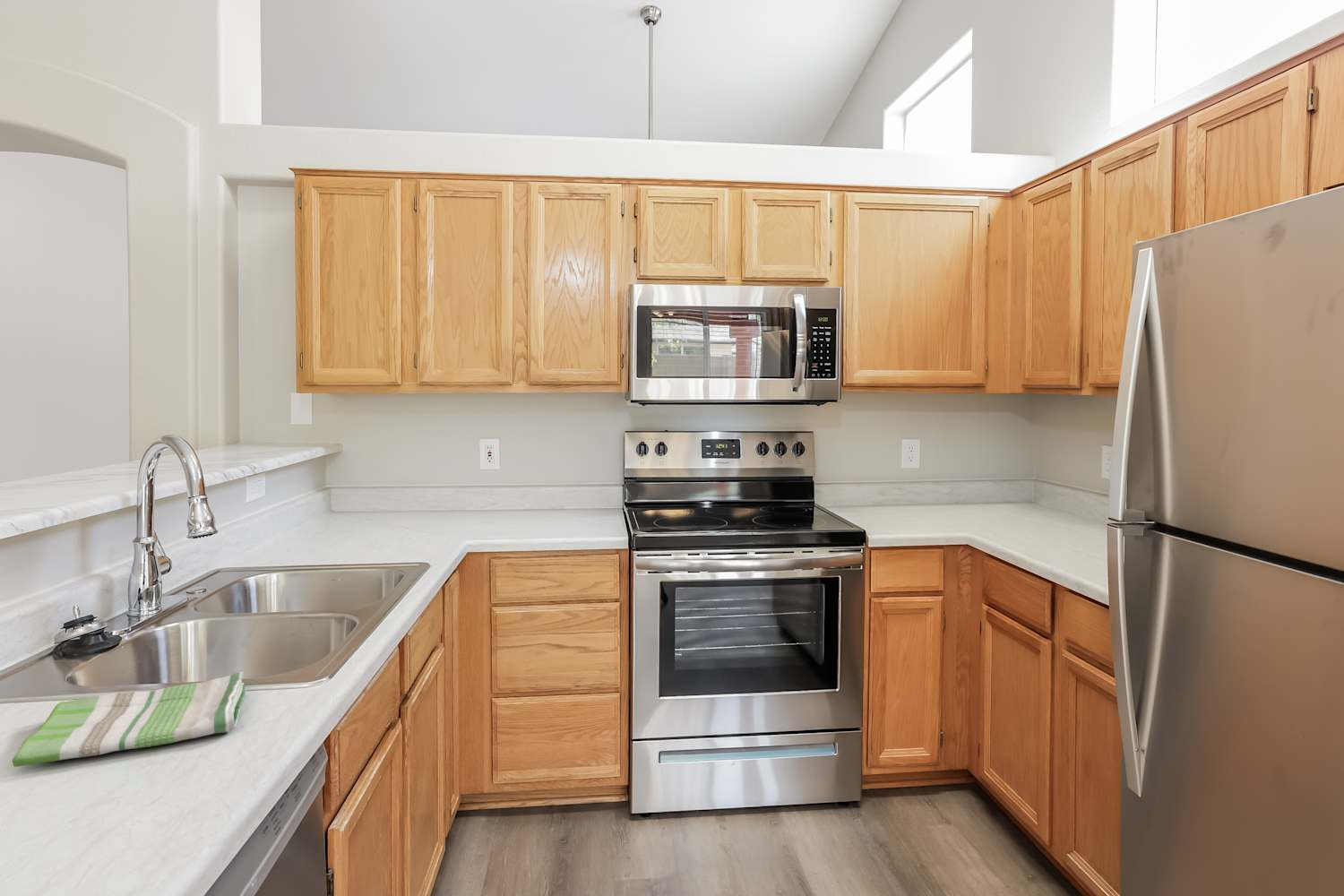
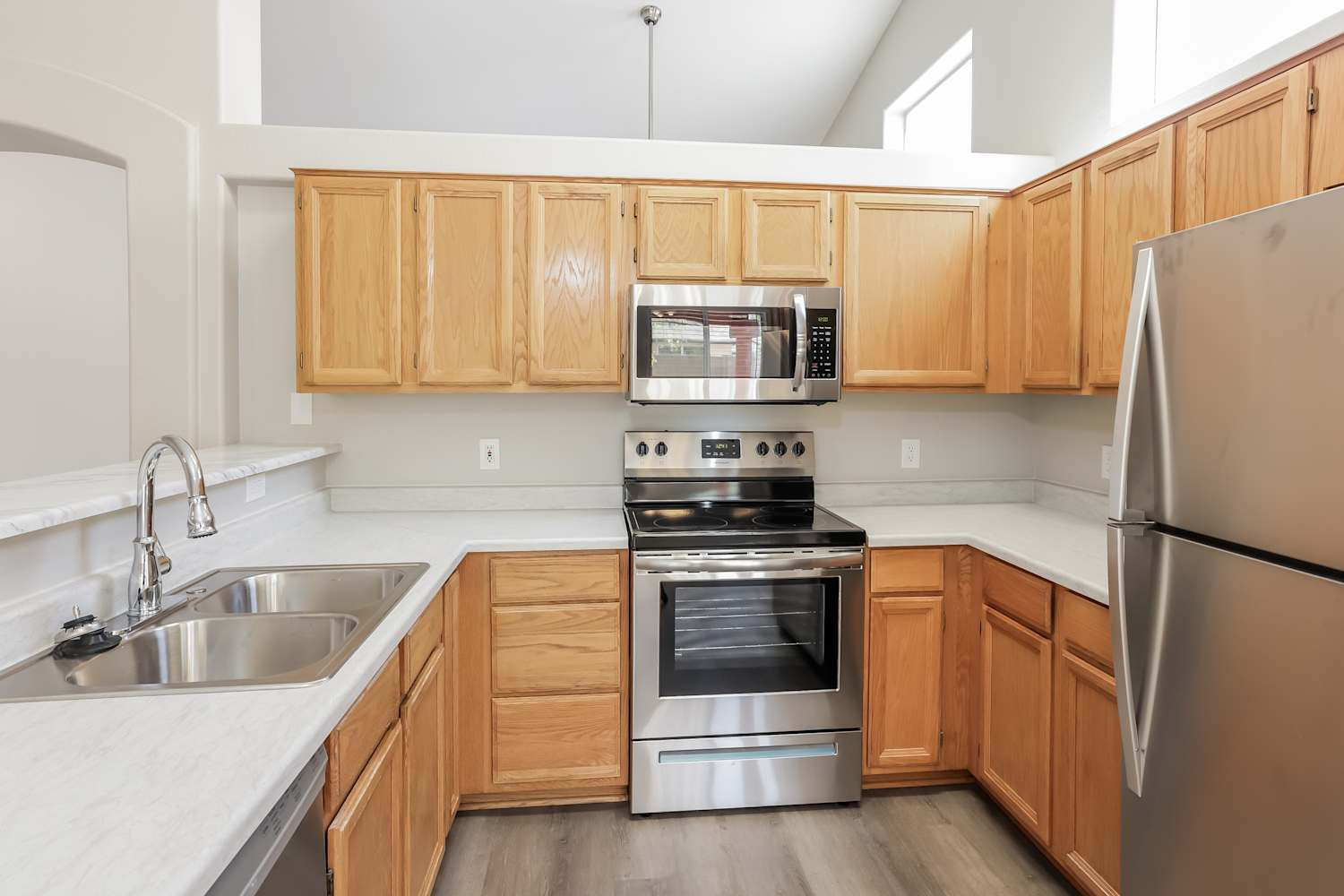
- dish towel (144, 713)
